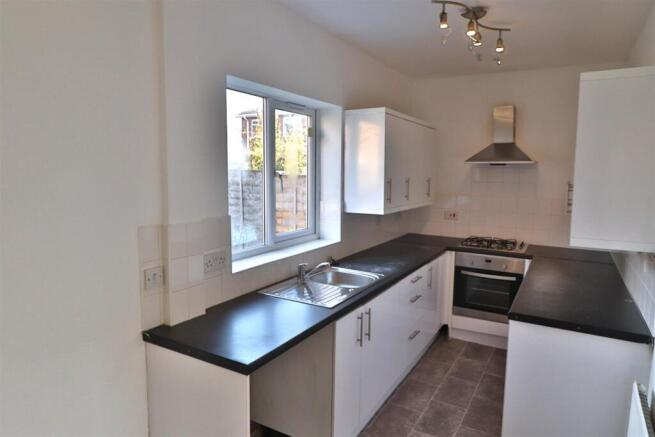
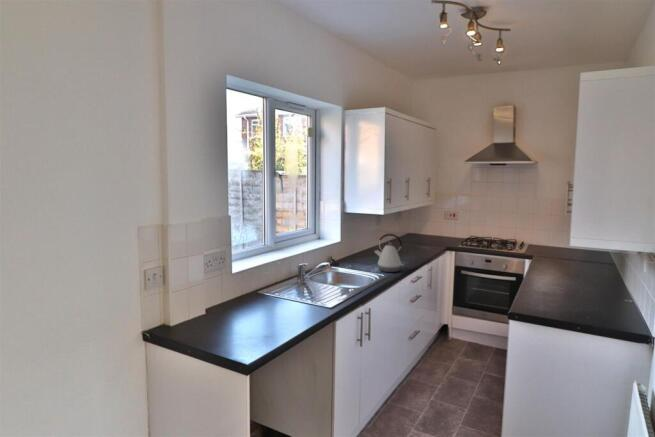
+ kettle (388, 252)
